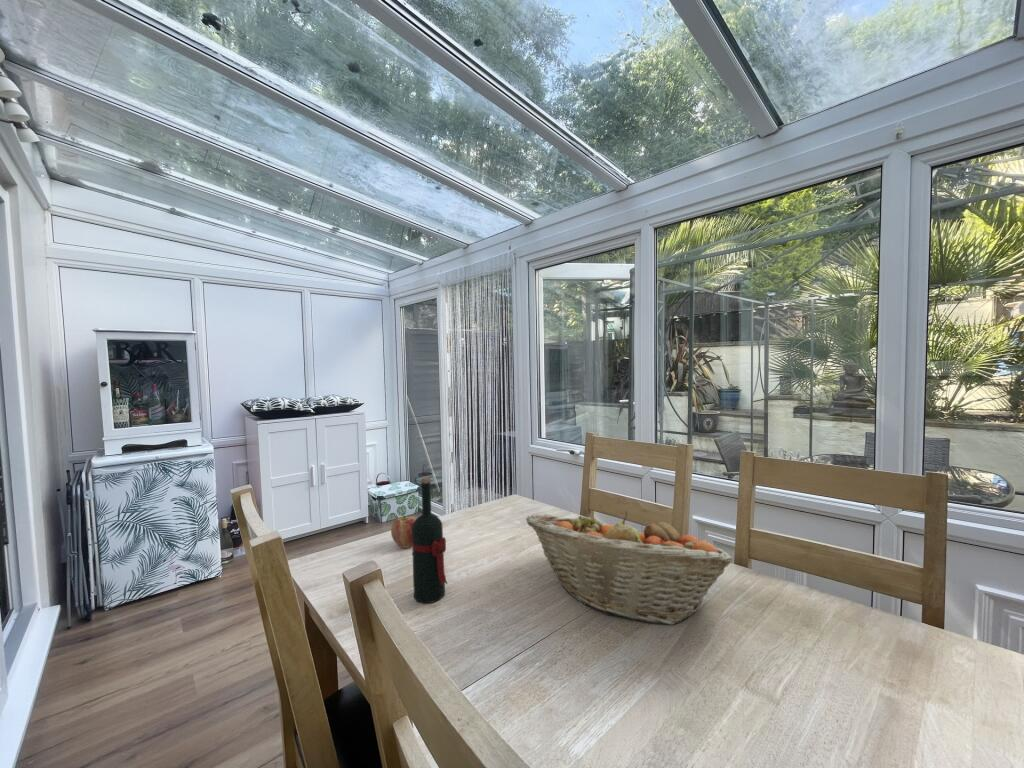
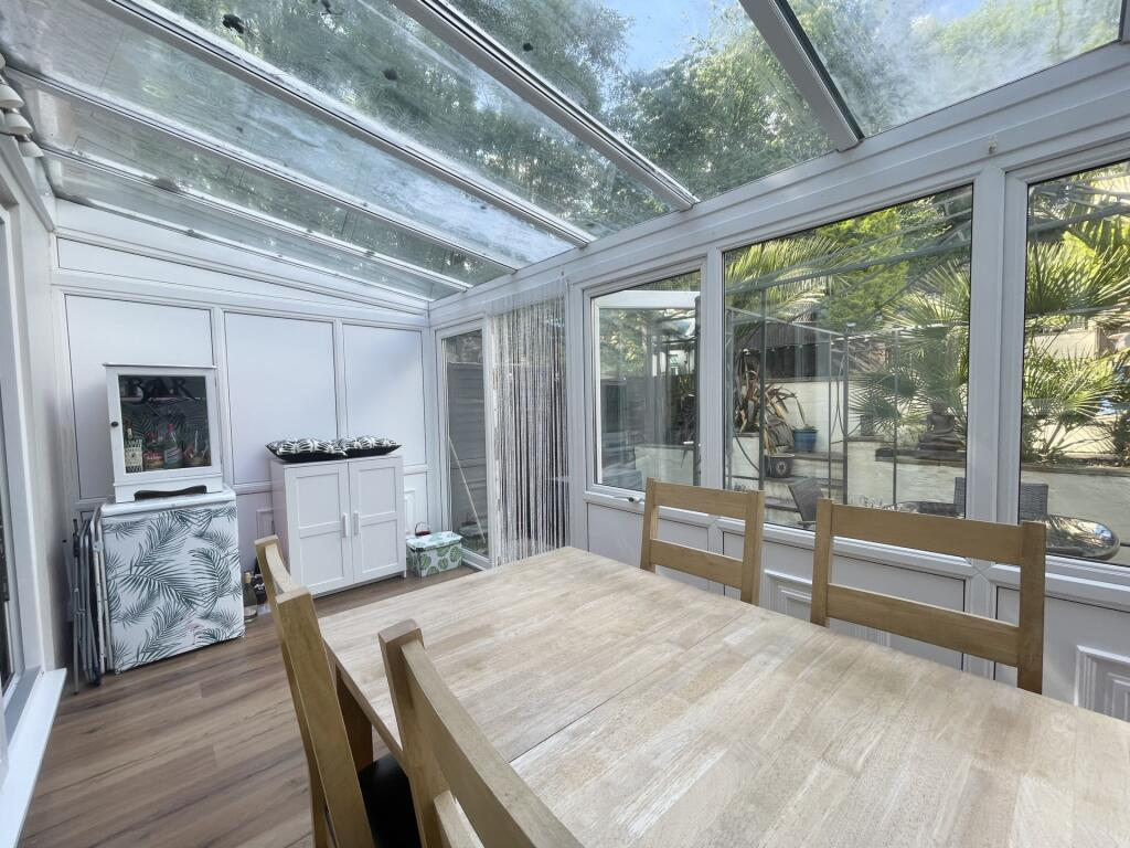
- wine bottle (430, 537)
- fruit basket (620, 550)
- apple (405, 530)
